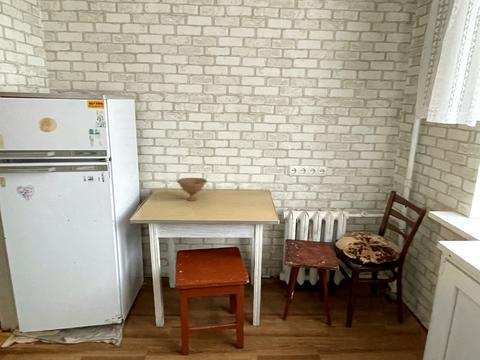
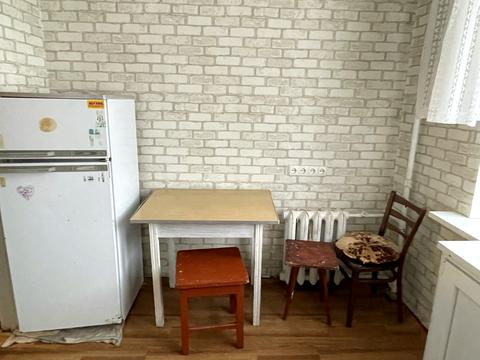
- bowl (192, 189)
